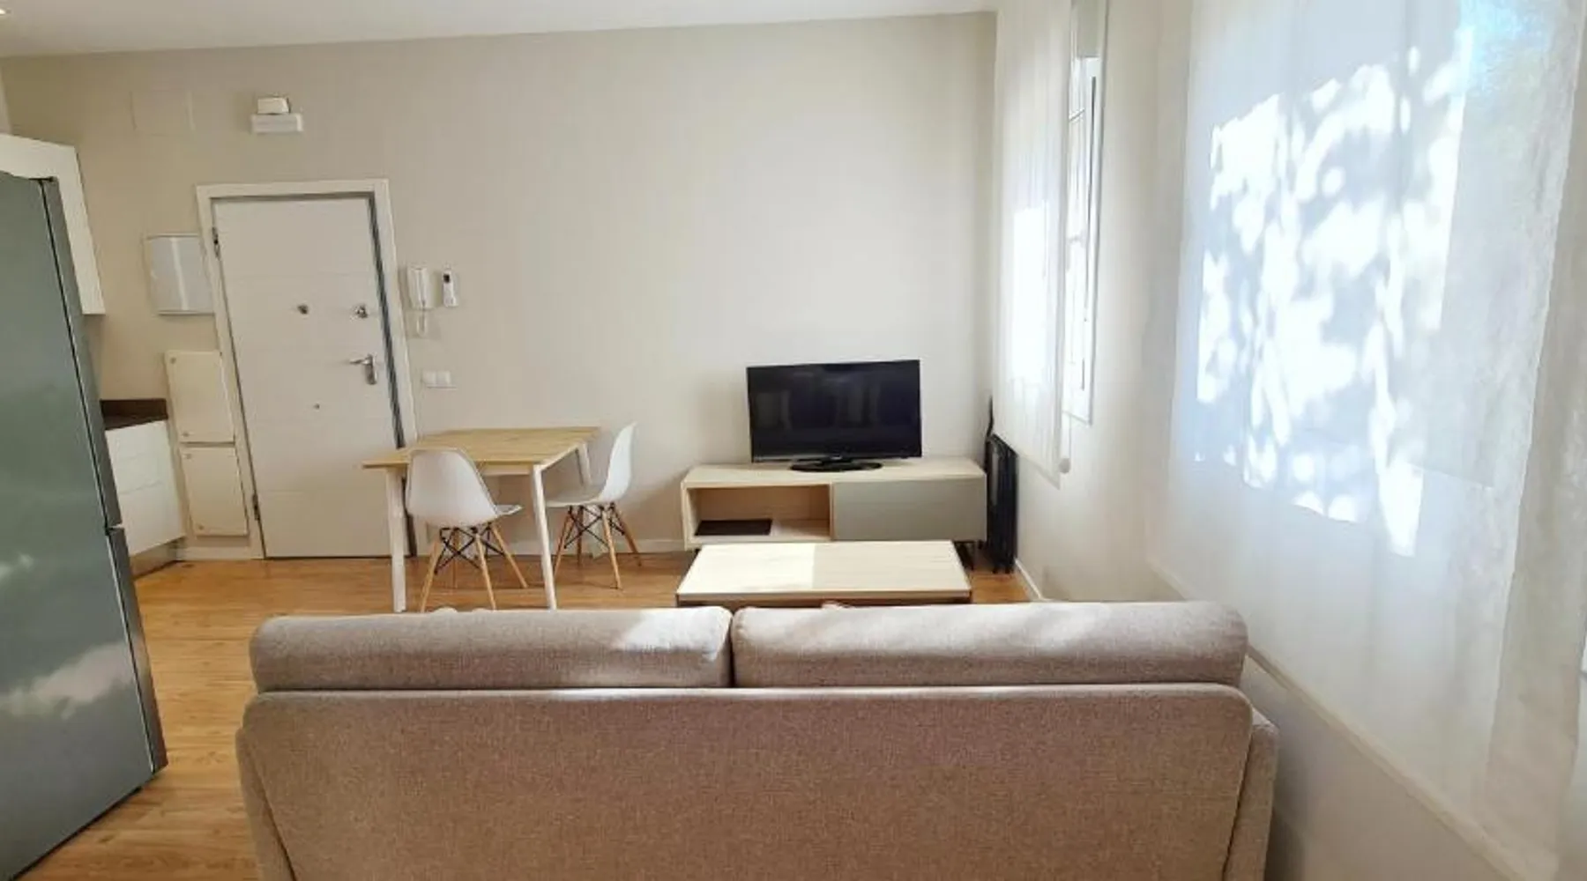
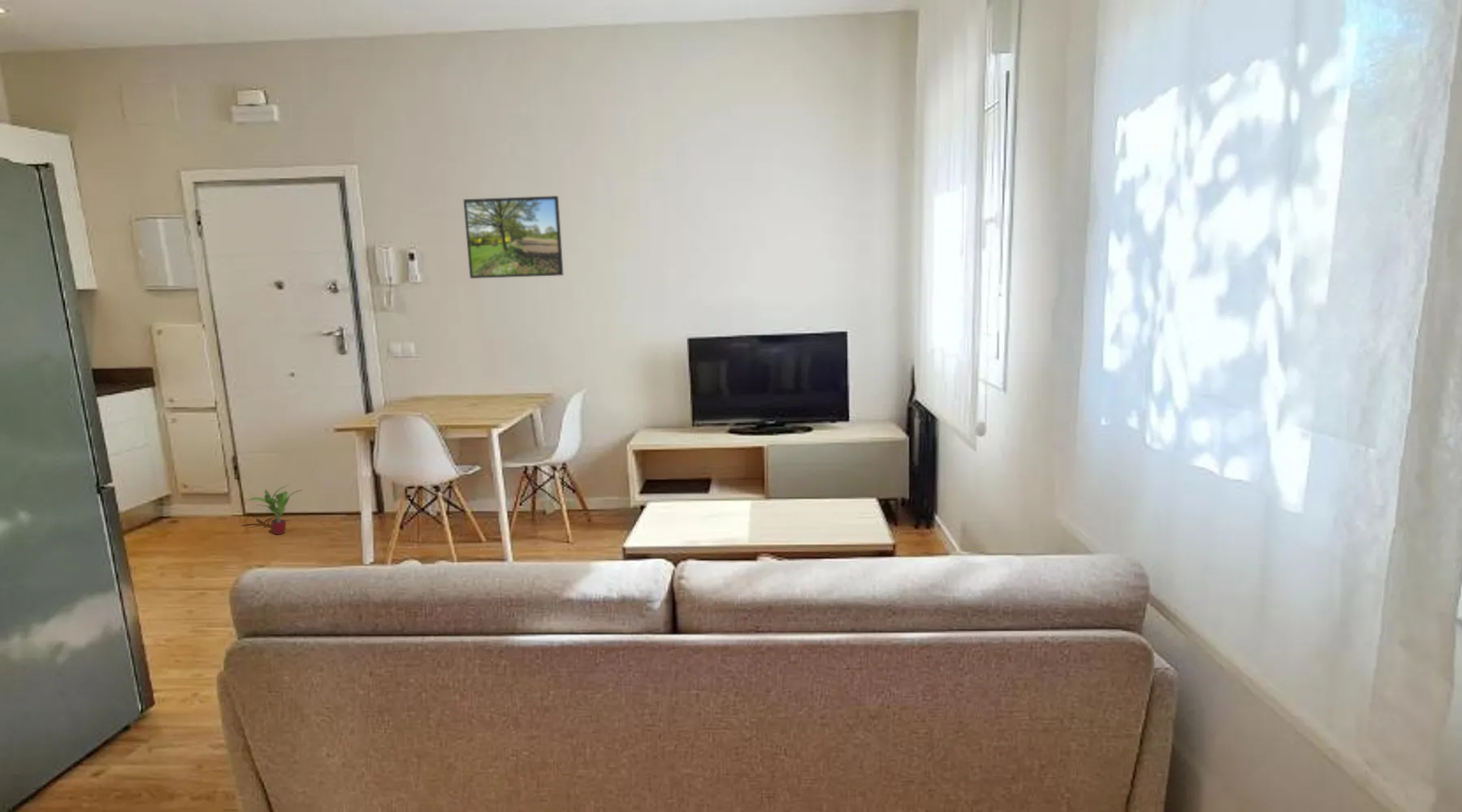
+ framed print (513, 237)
+ potted plant (275, 512)
